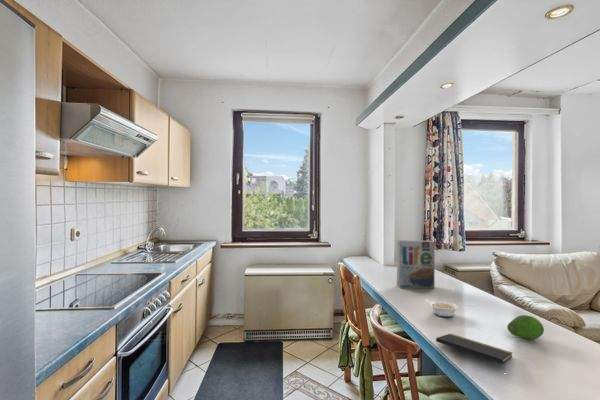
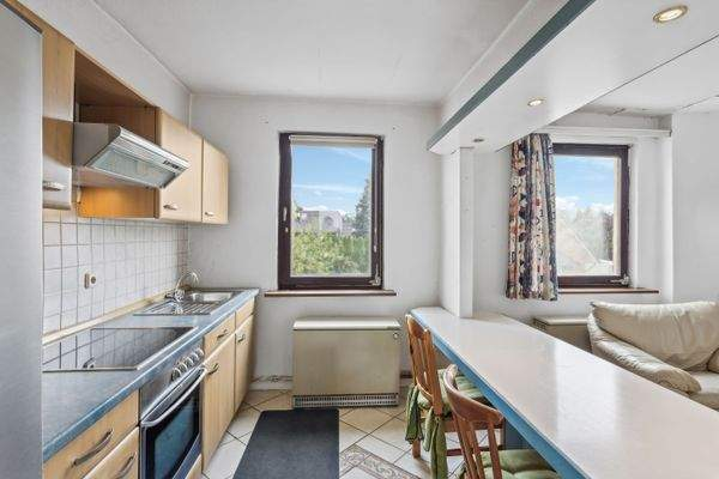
- legume (442, 308)
- fruit (524, 327)
- cereal box (415, 264)
- notepad (473, 346)
